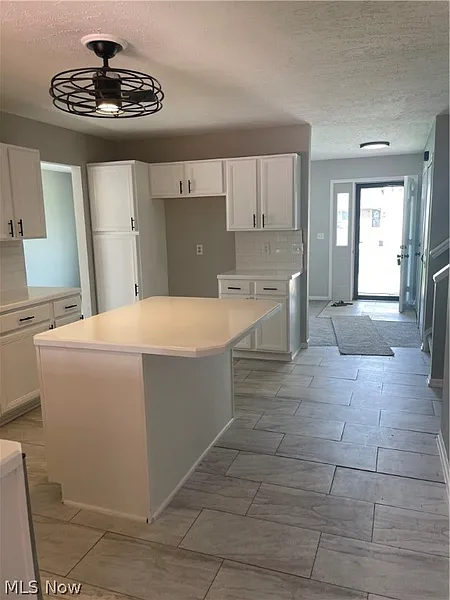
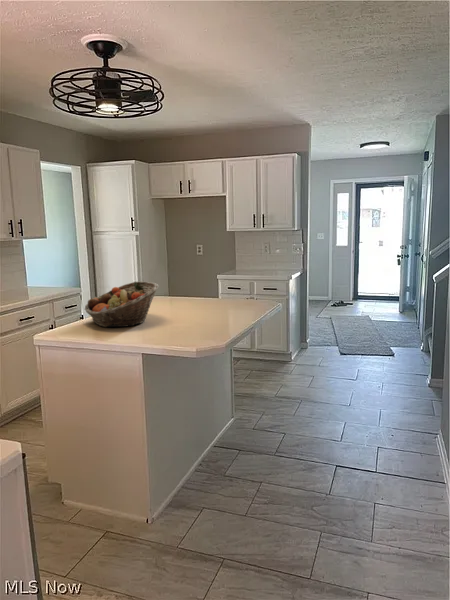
+ fruit basket (122, 303)
